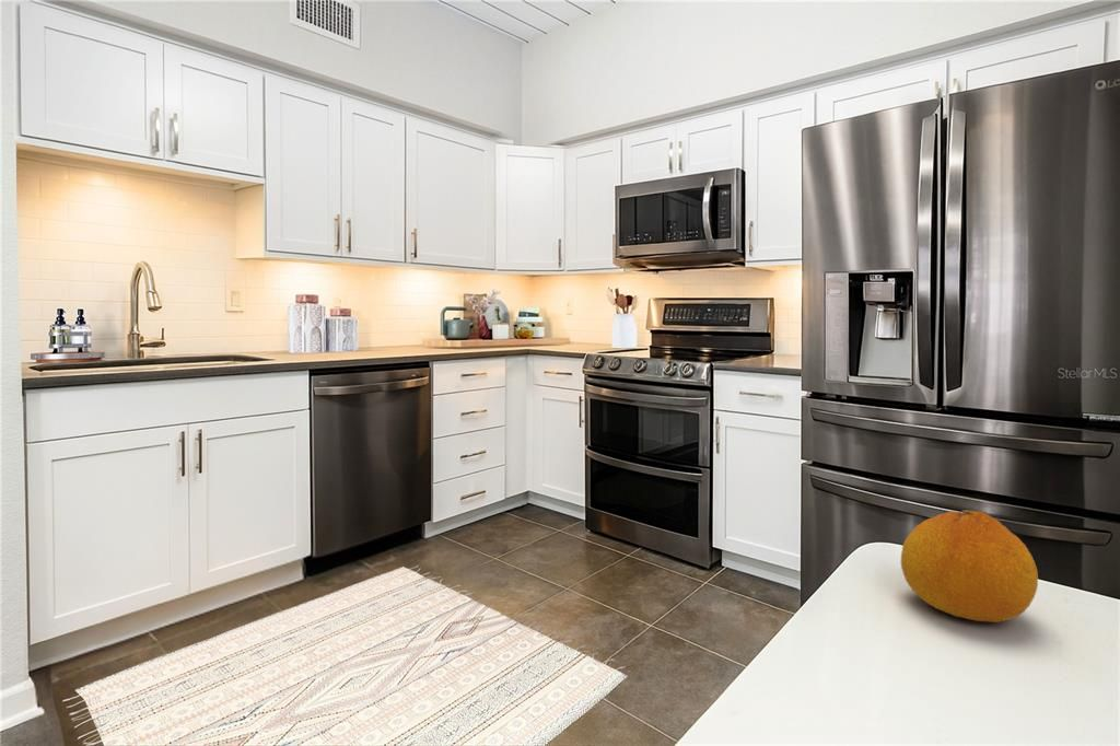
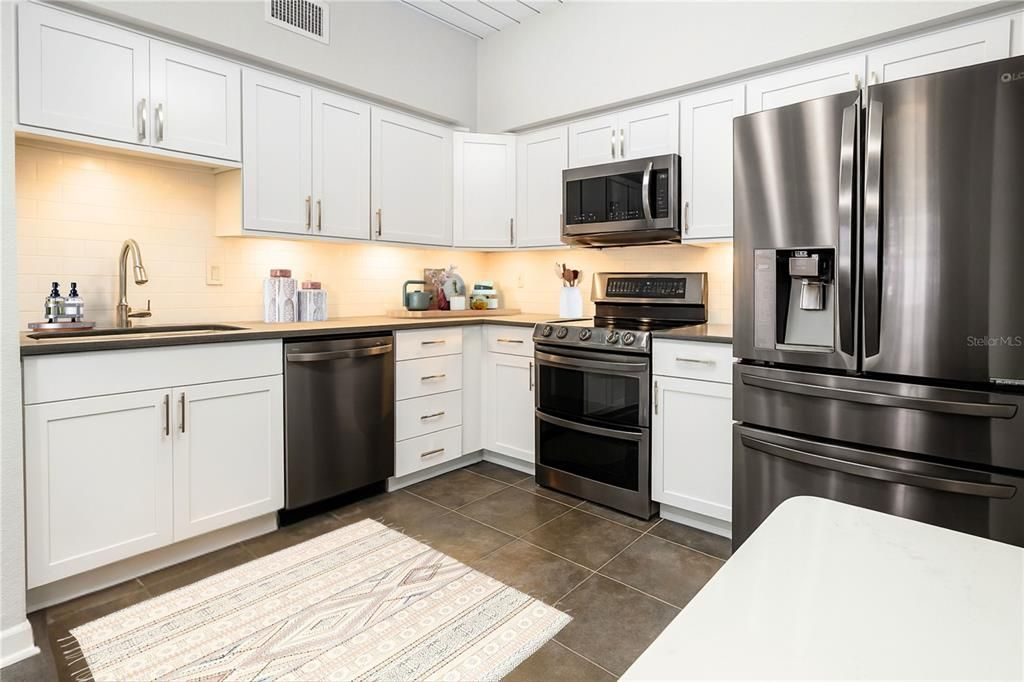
- fruit (968, 560)
